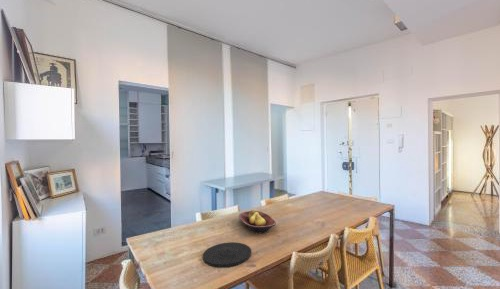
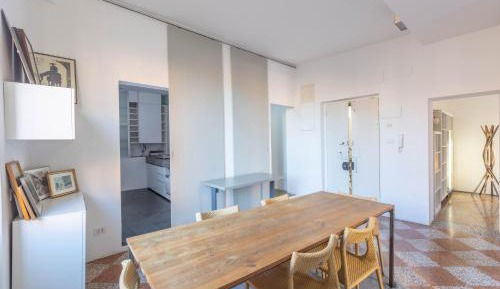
- plate (227, 251)
- fruit bowl (256, 219)
